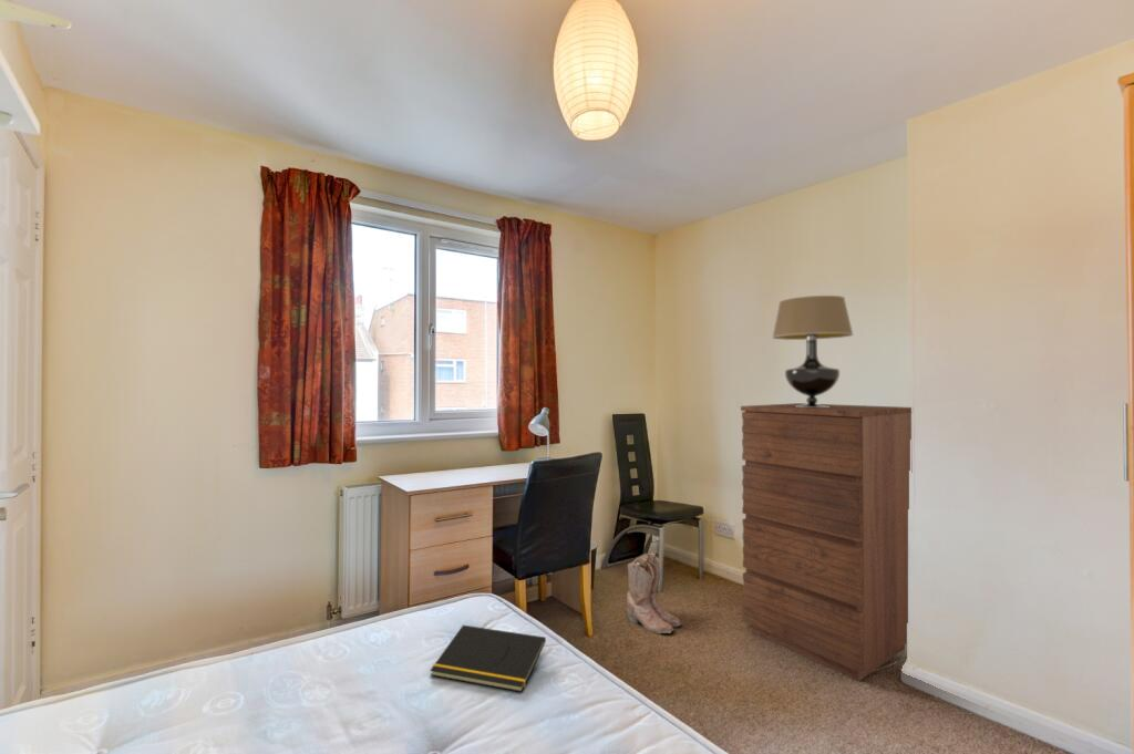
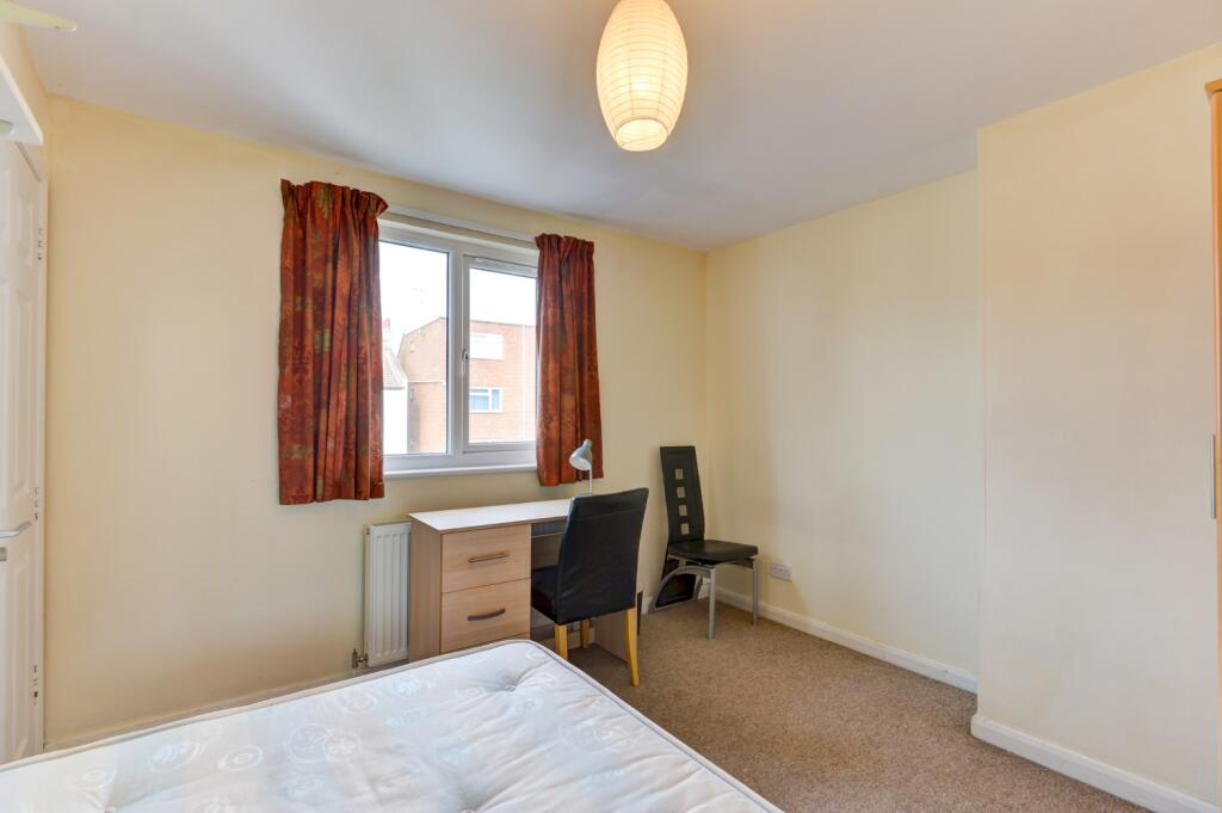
- dresser (824, 523)
- notepad (489, 655)
- table lamp (811, 352)
- boots (653, 589)
